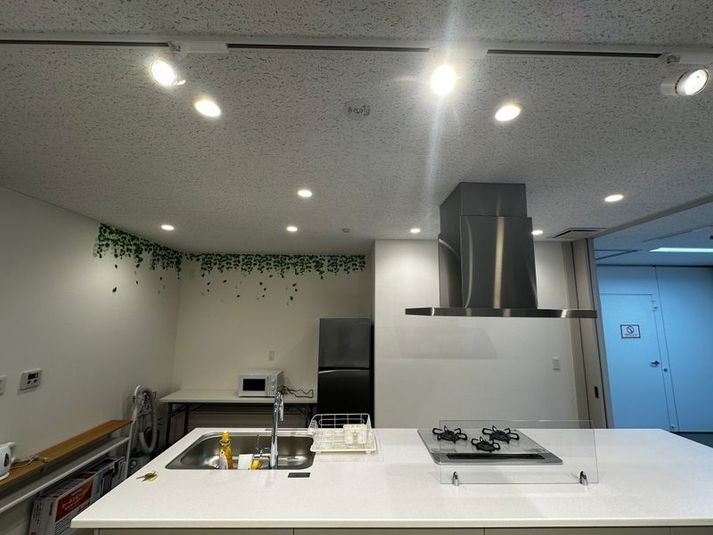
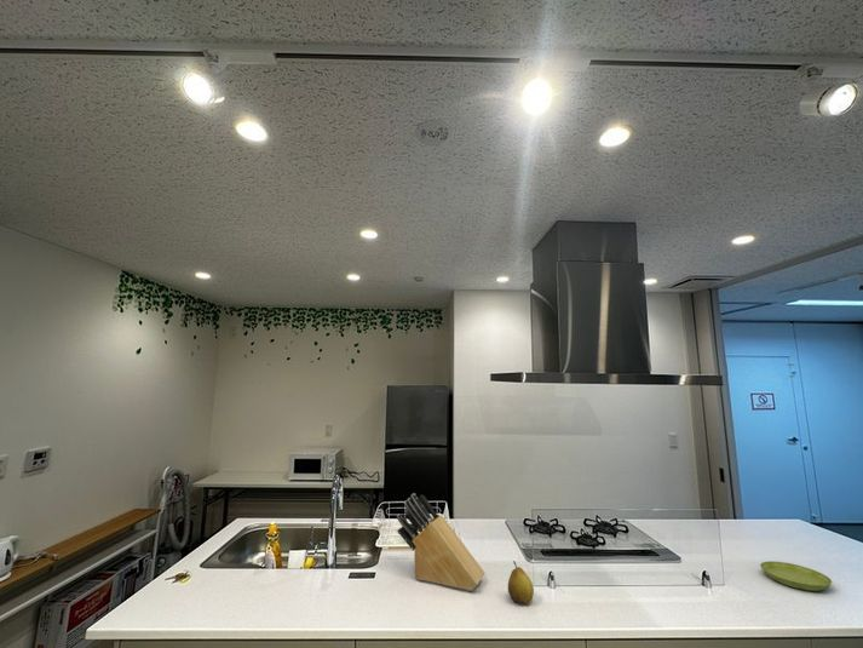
+ saucer (794, 577)
+ knife block (438, 535)
+ fruit (519, 581)
